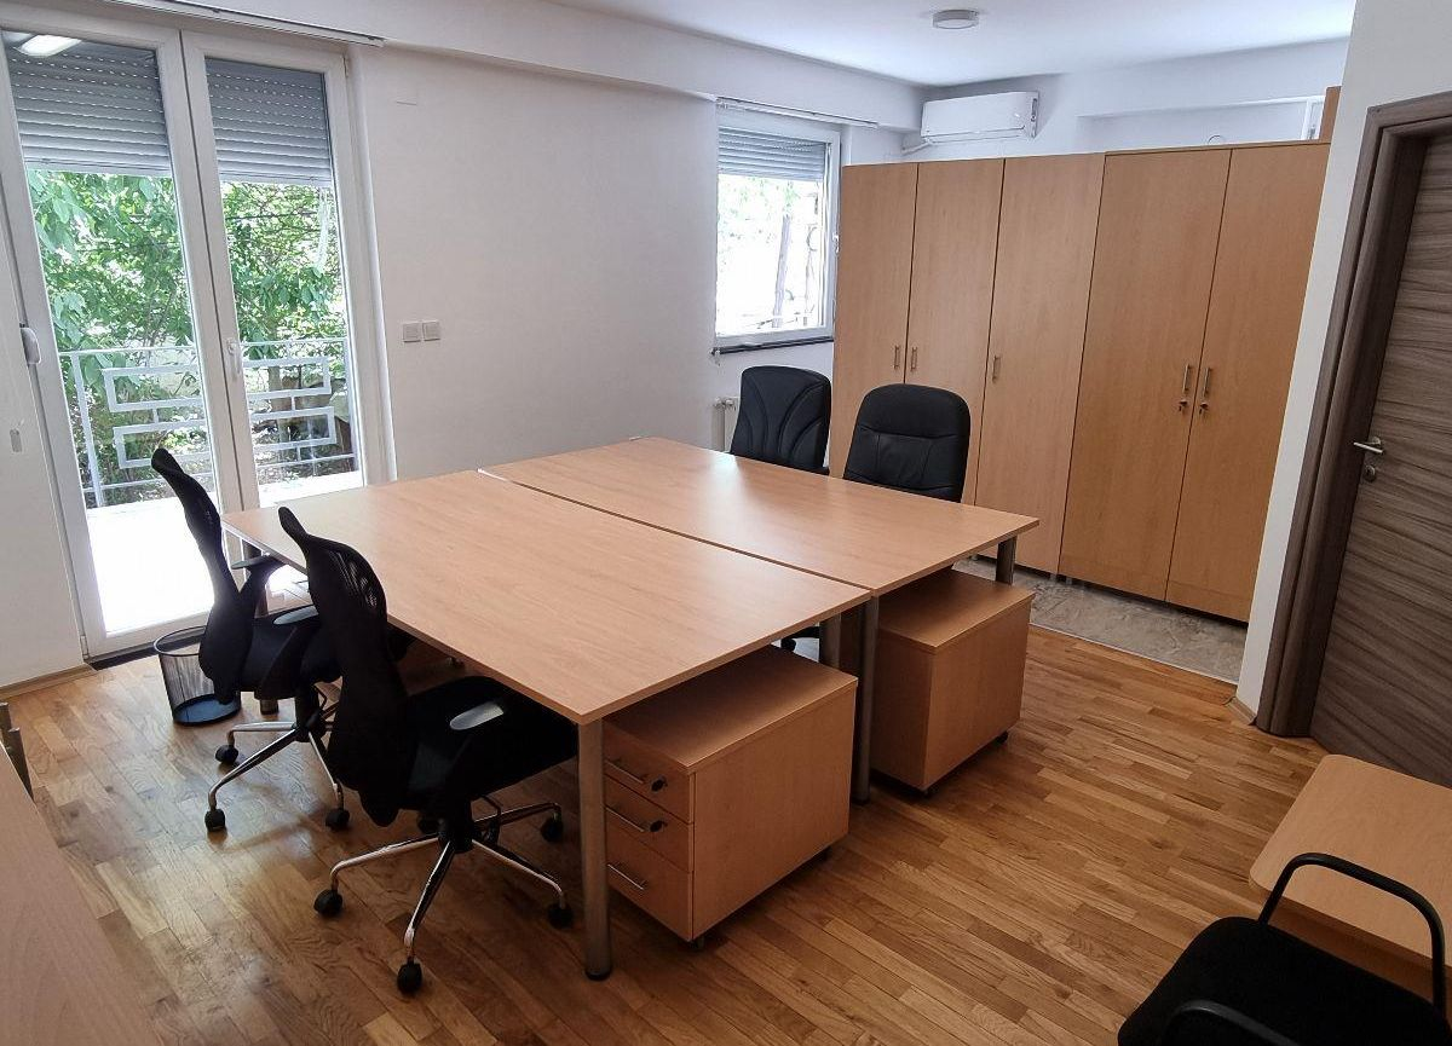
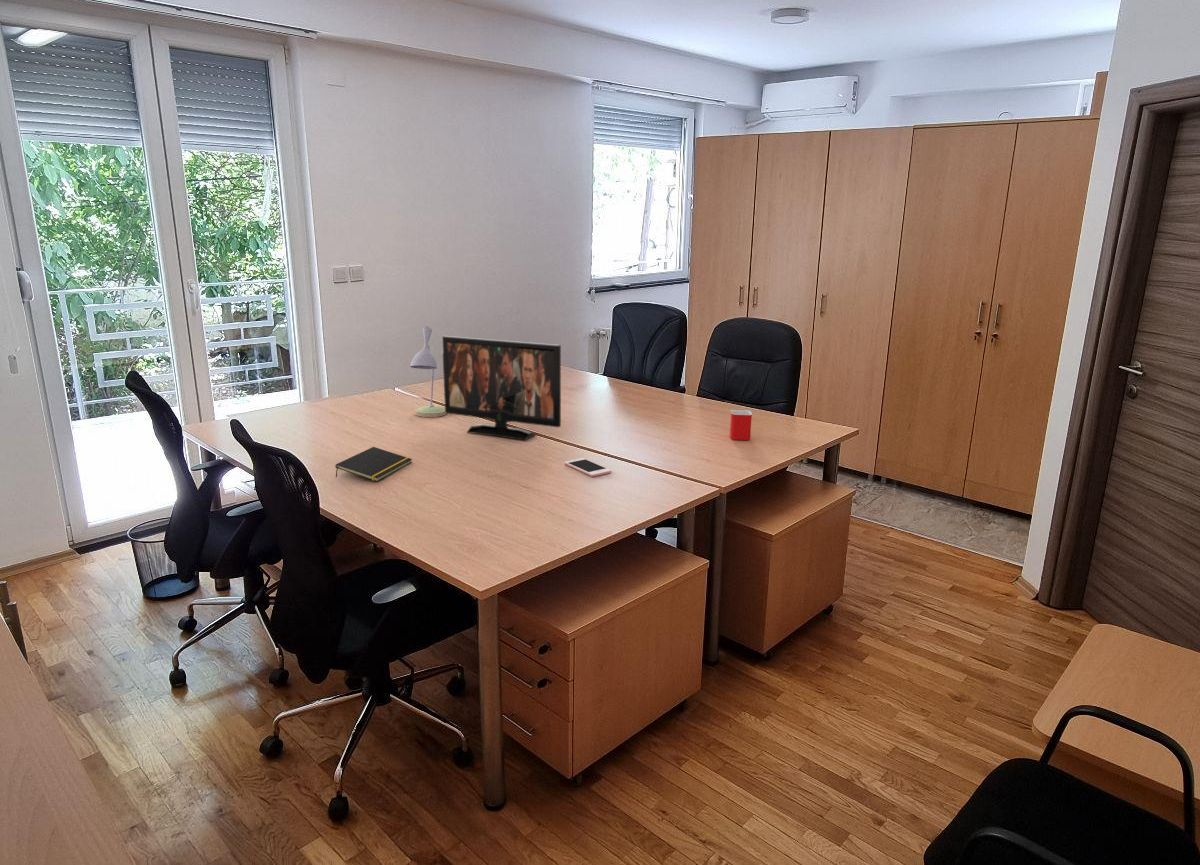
+ mug (740, 423)
+ notepad (375, 463)
+ flat panel tv (500, 387)
+ cell phone (587, 467)
+ desk lamp (427, 368)
